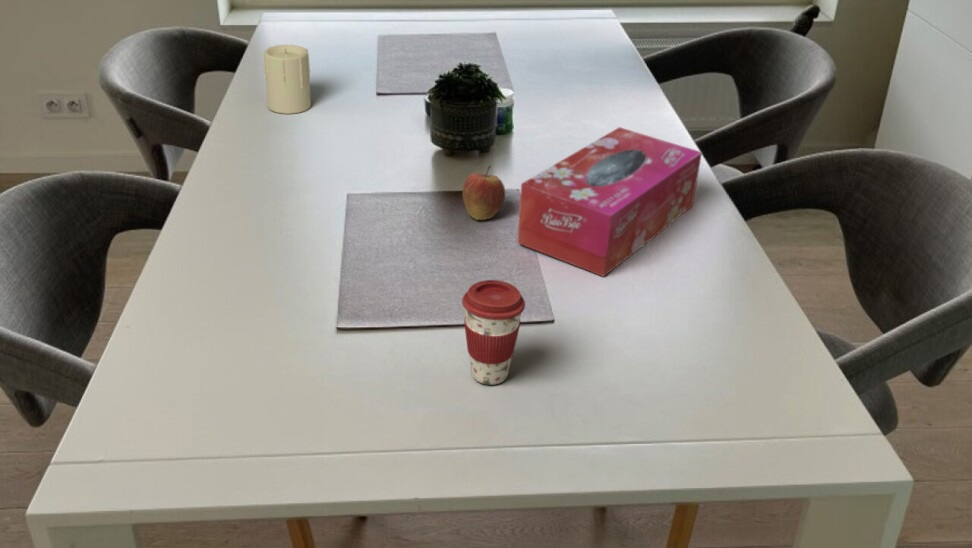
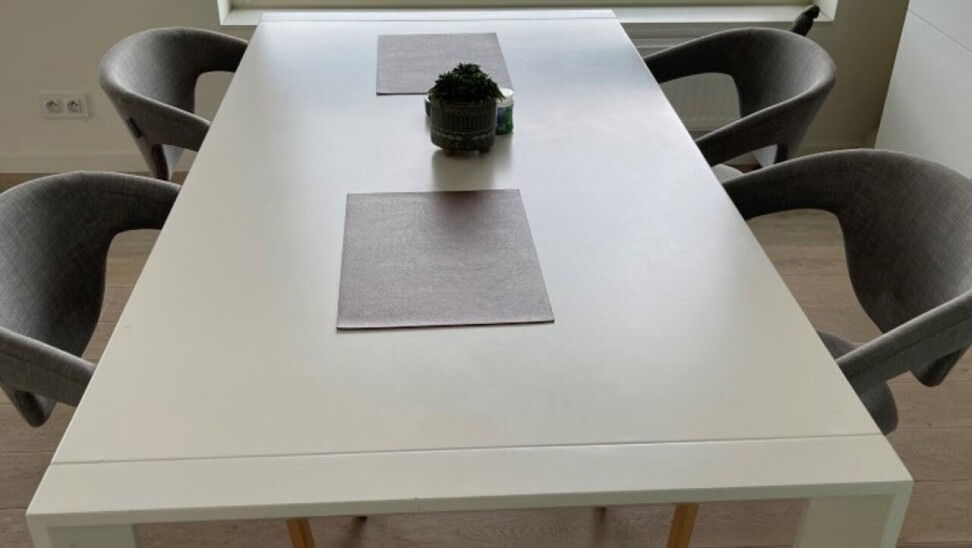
- tissue box (612, 196)
- fruit (483, 192)
- coffee cup (491, 334)
- candle (287, 77)
